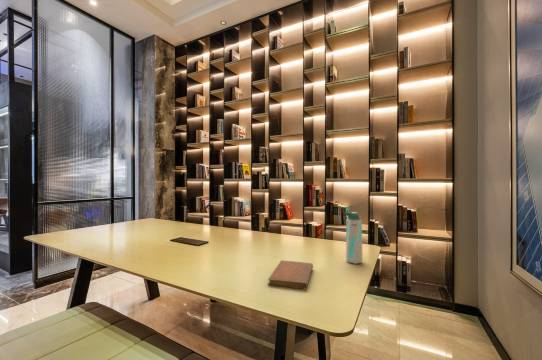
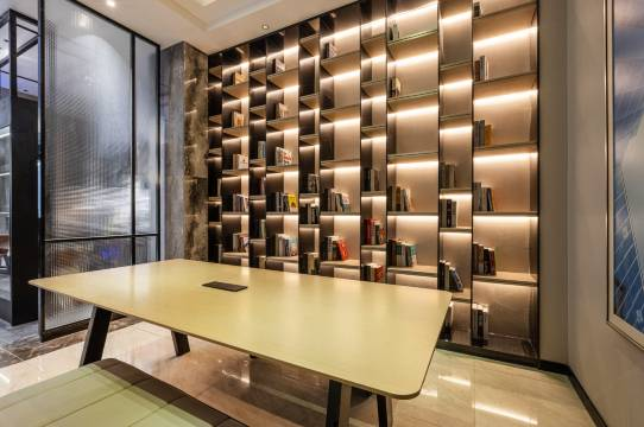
- notebook (292, 273)
- water bottle (353, 236)
